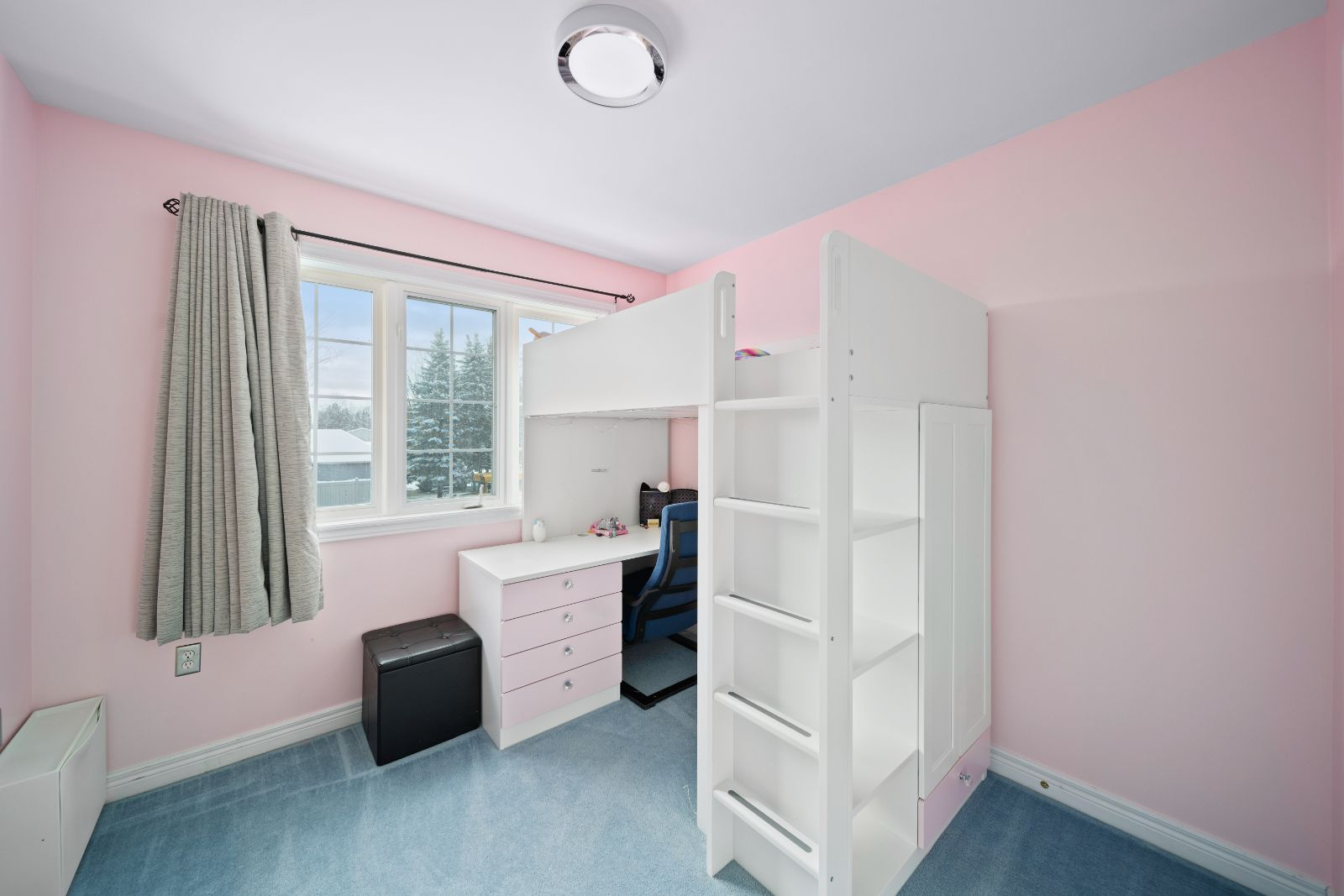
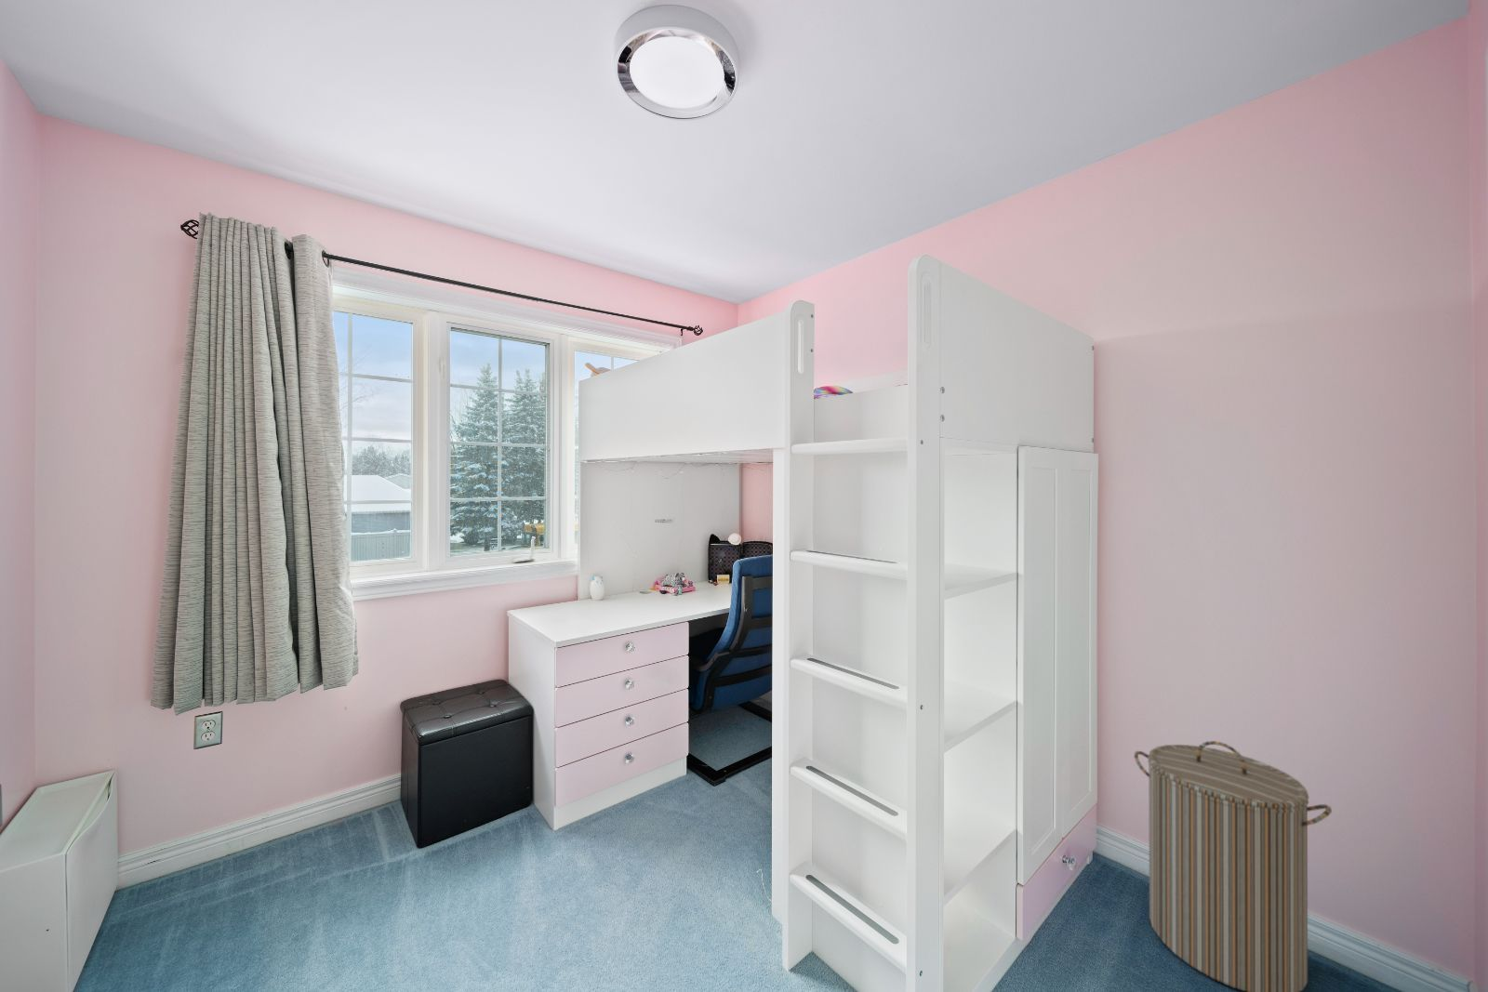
+ laundry hamper (1223, 844)
